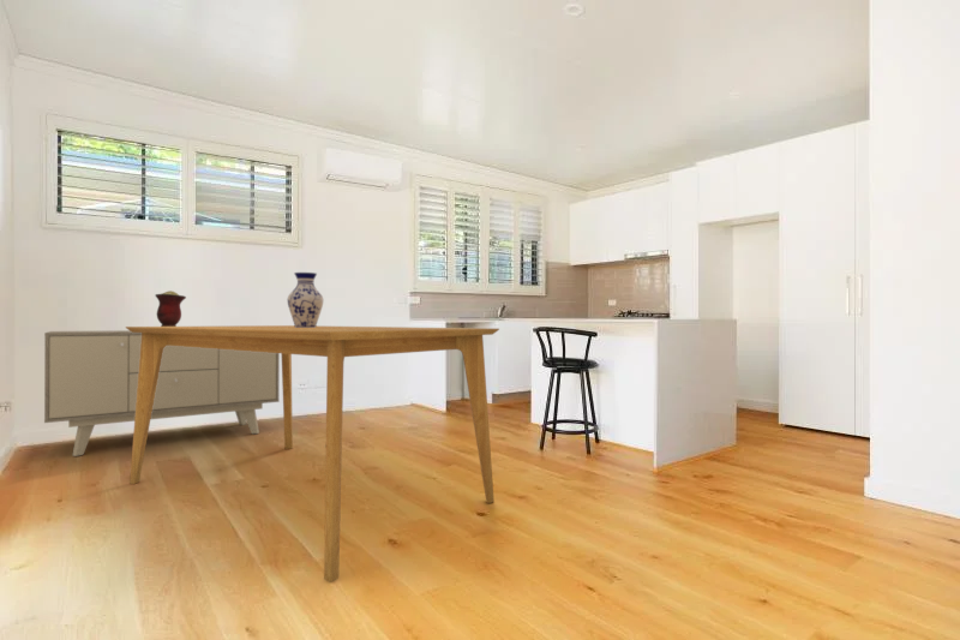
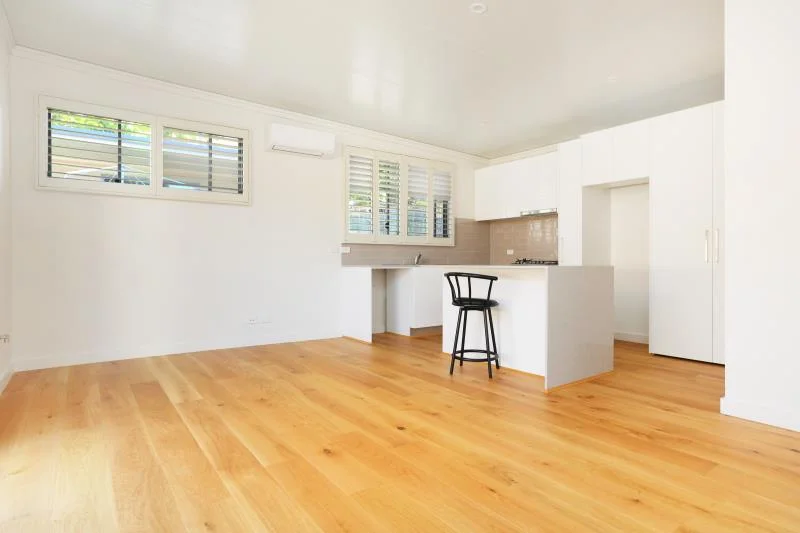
- vase (305, 299)
- dining table (290, 409)
- sideboard (170, 384)
- vase (170, 310)
